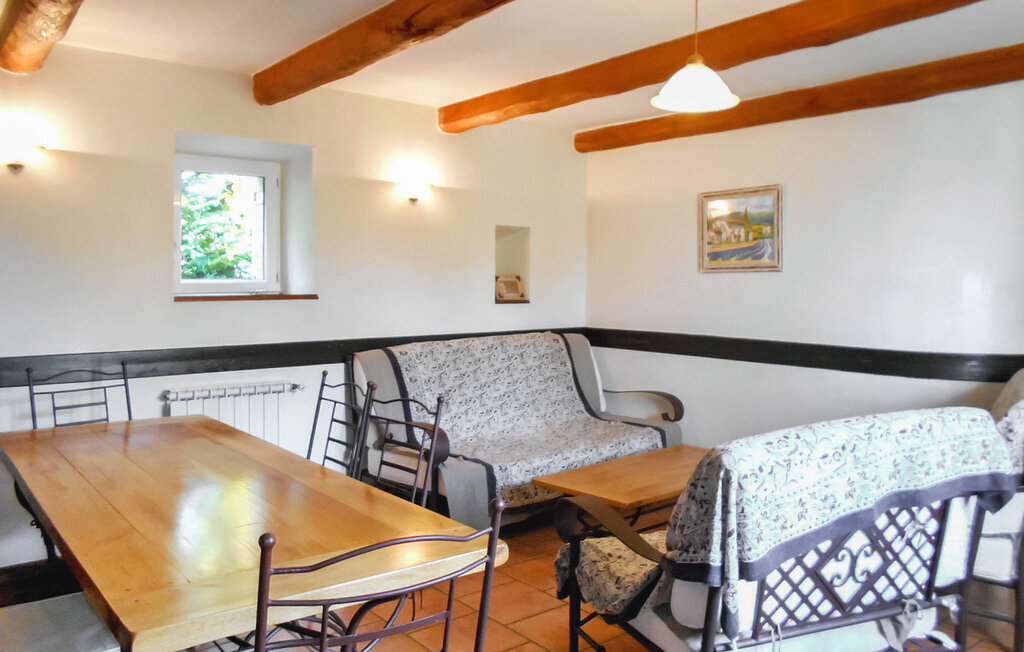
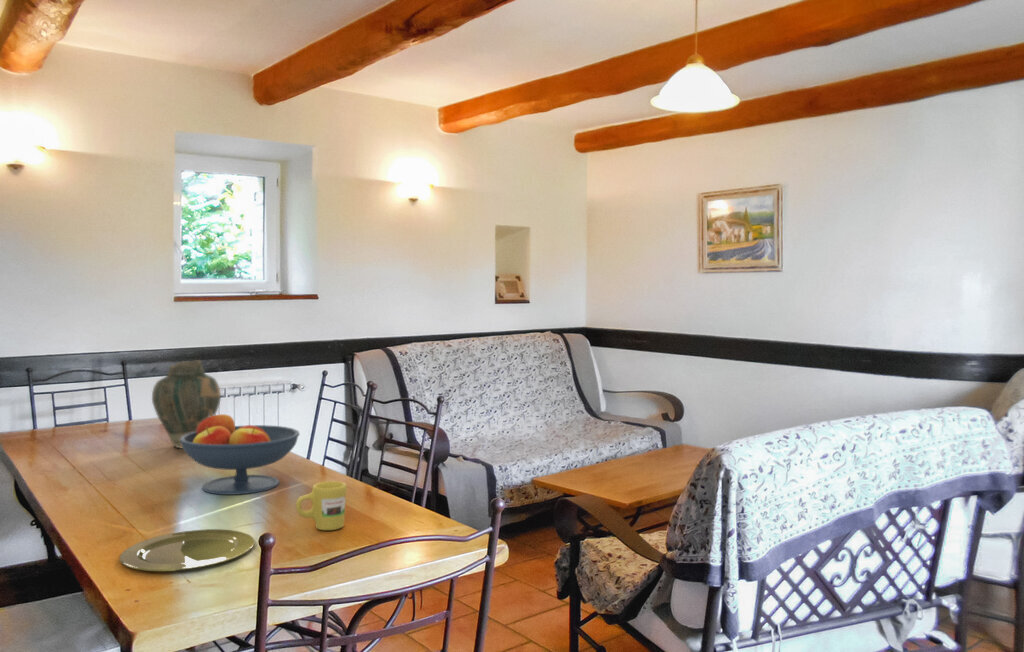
+ mug (321, 507)
+ fruit bowl (241, 451)
+ plate (189, 549)
+ vase (187, 403)
